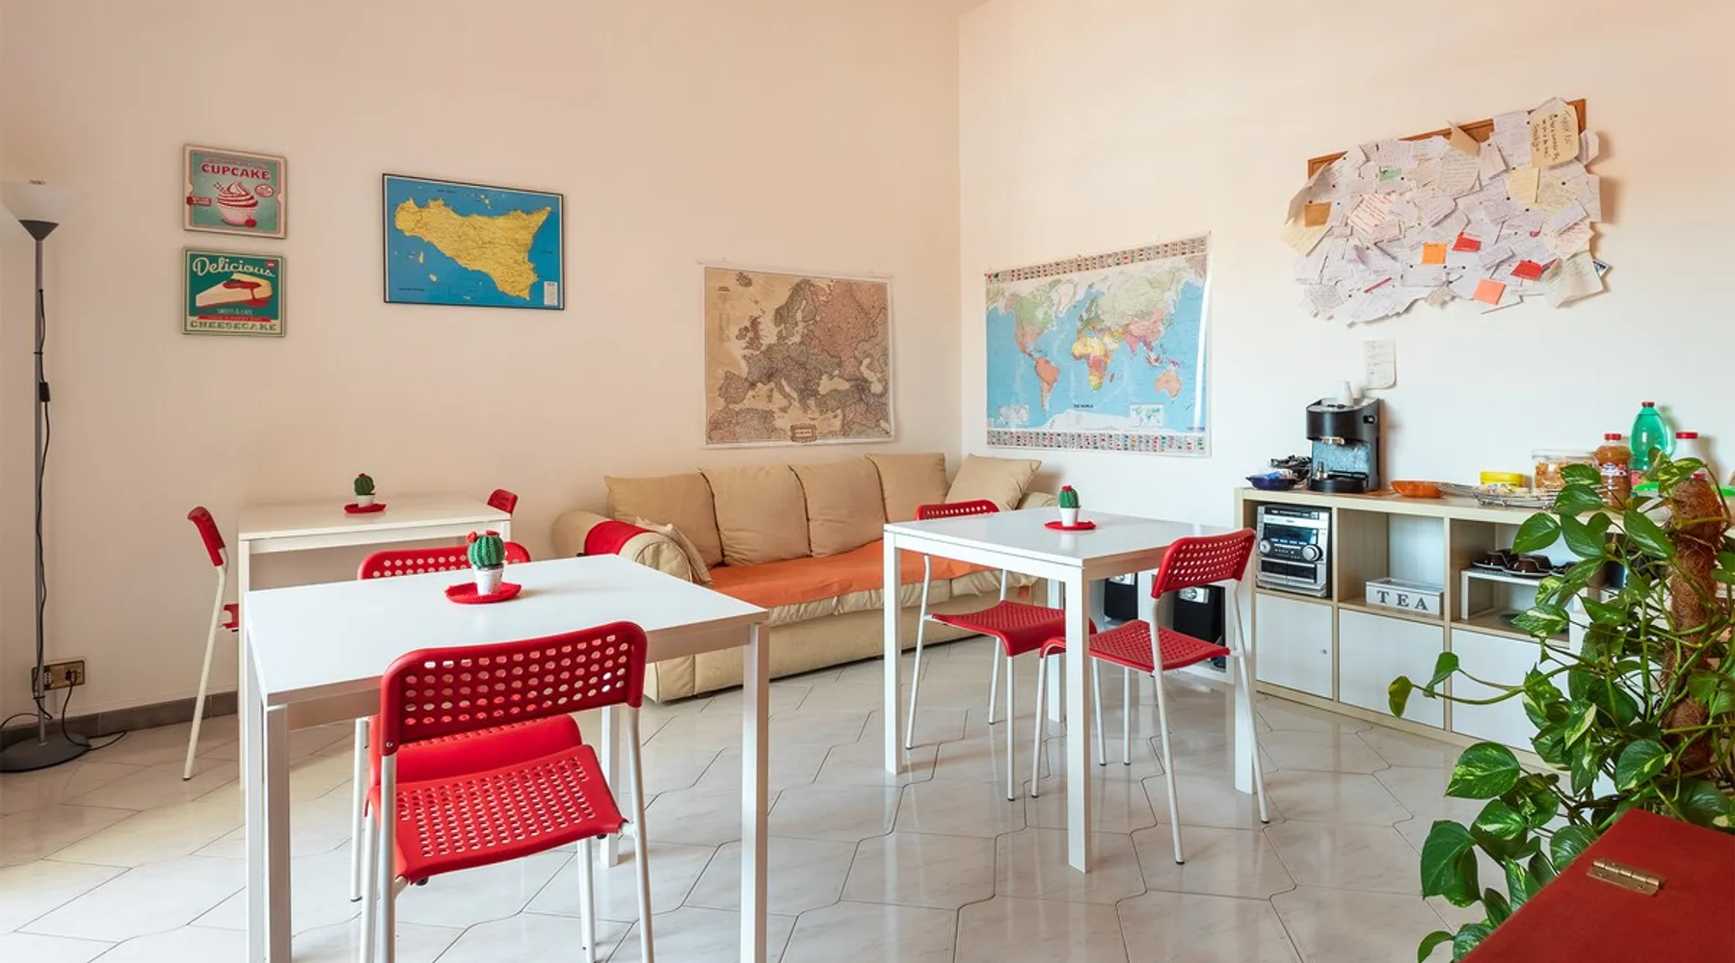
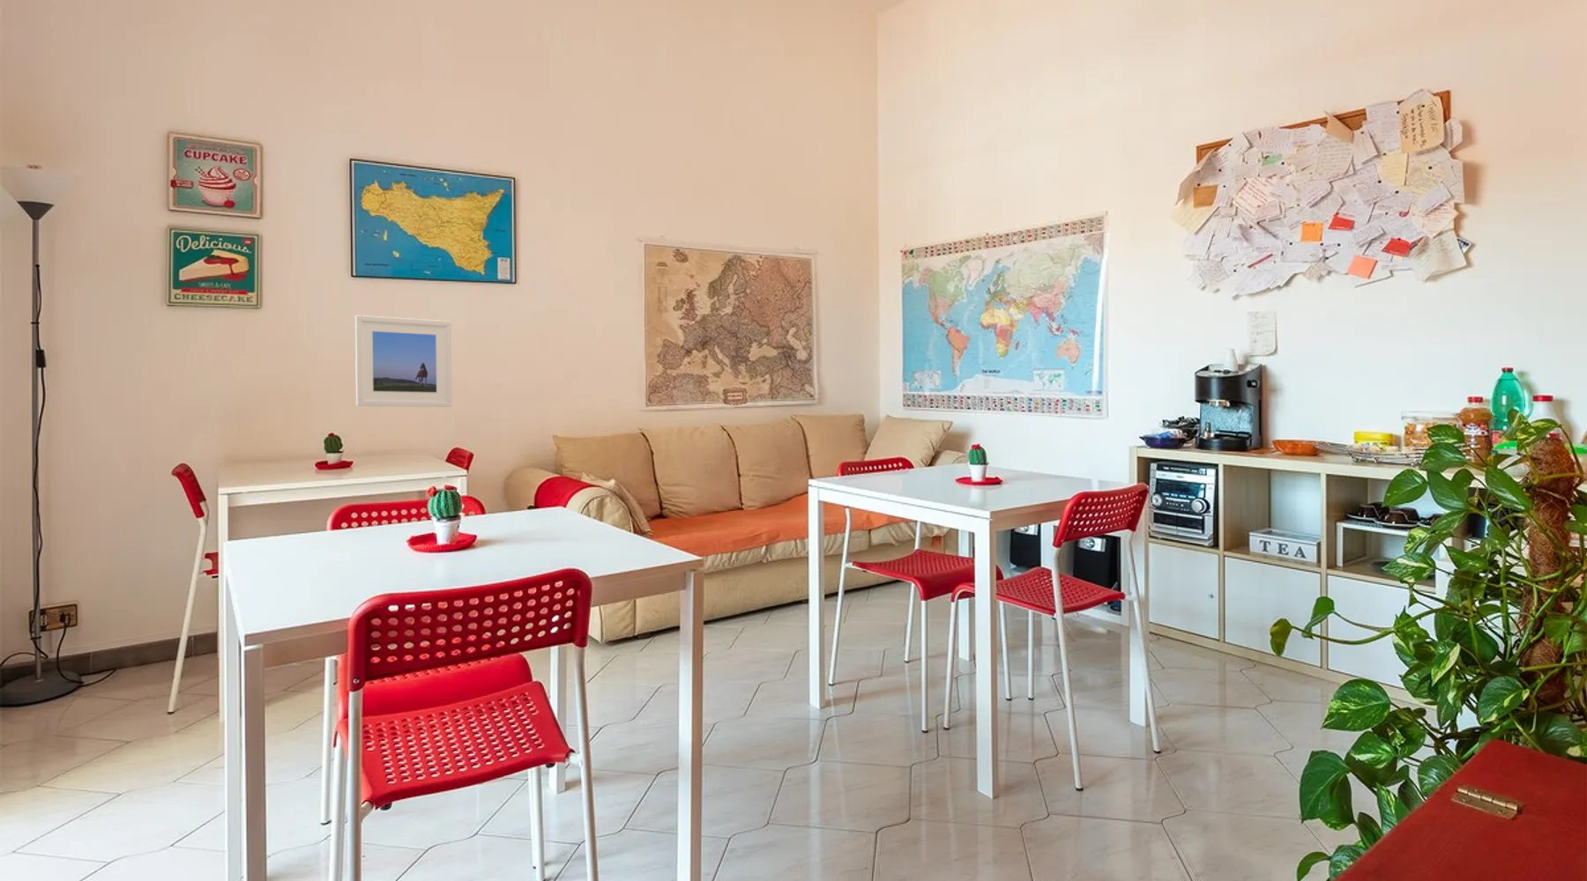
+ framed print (405, 362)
